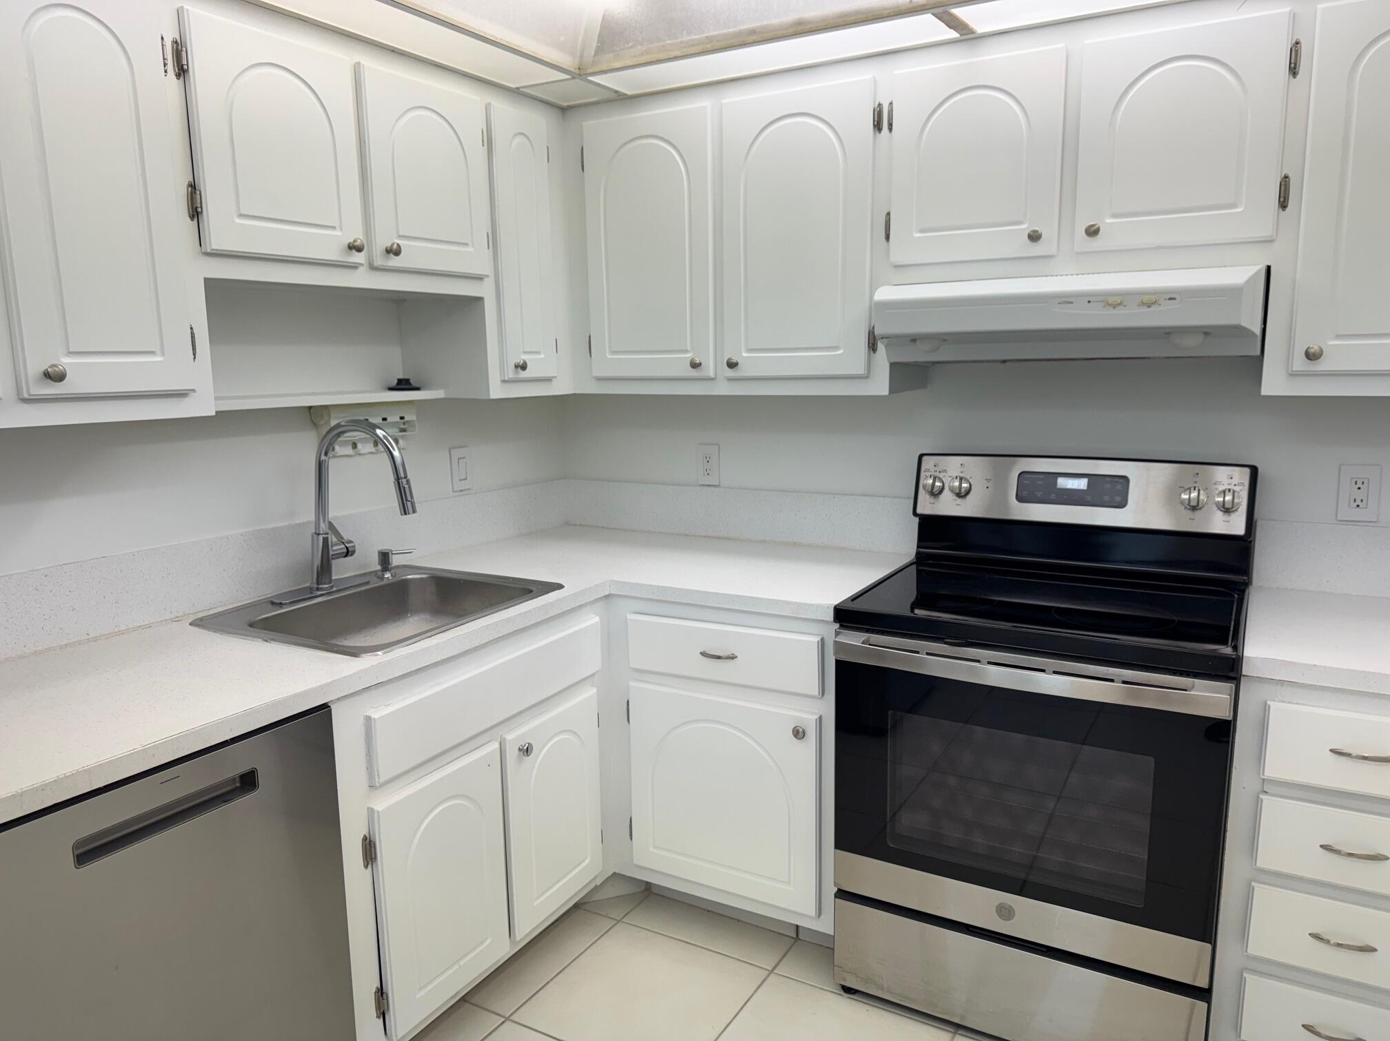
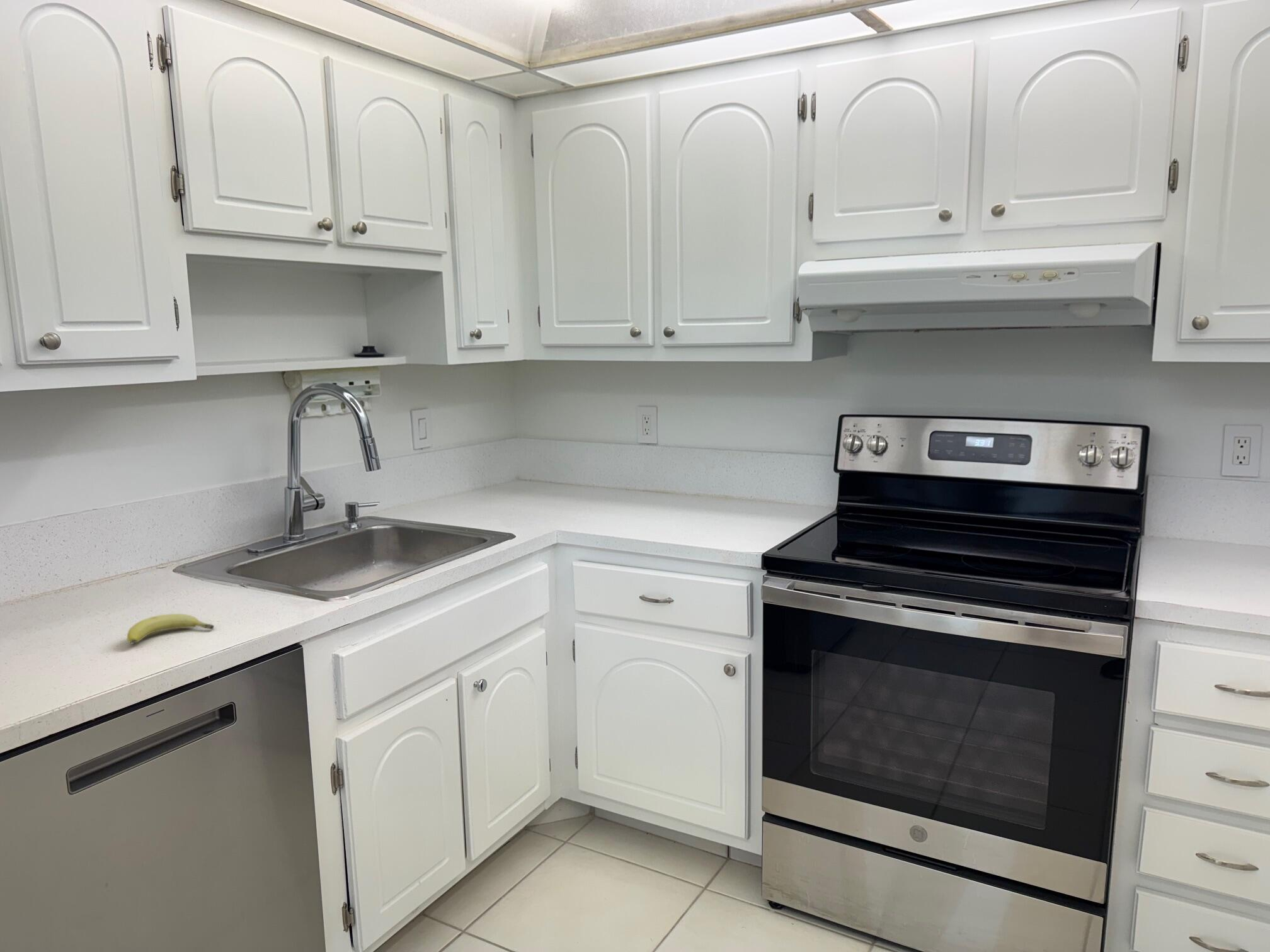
+ fruit (167, 626)
